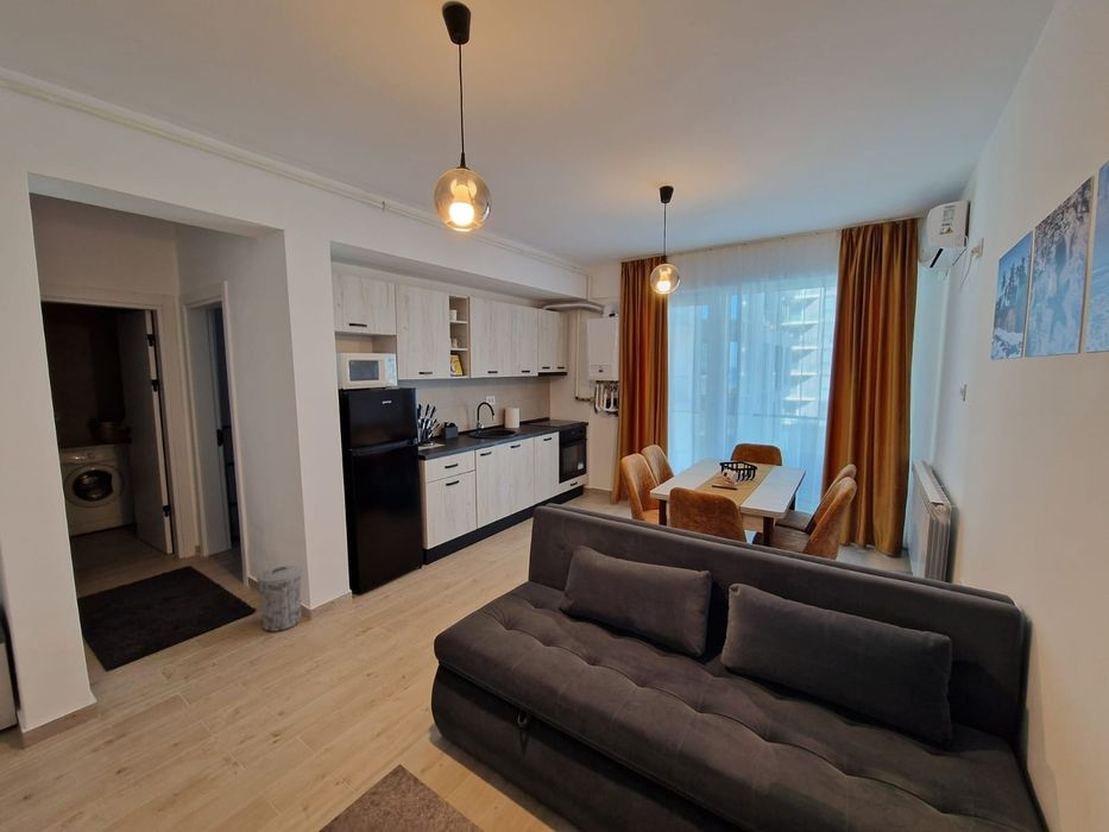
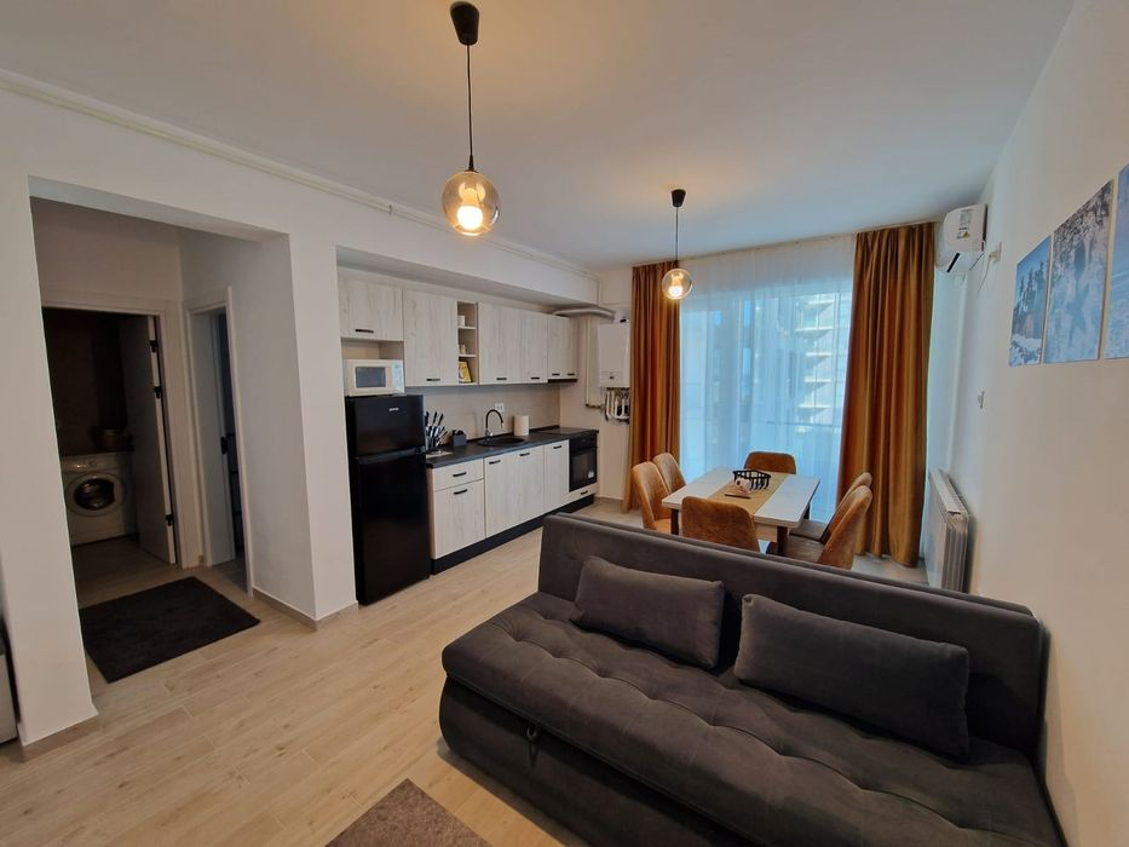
- trash can (281, 595)
